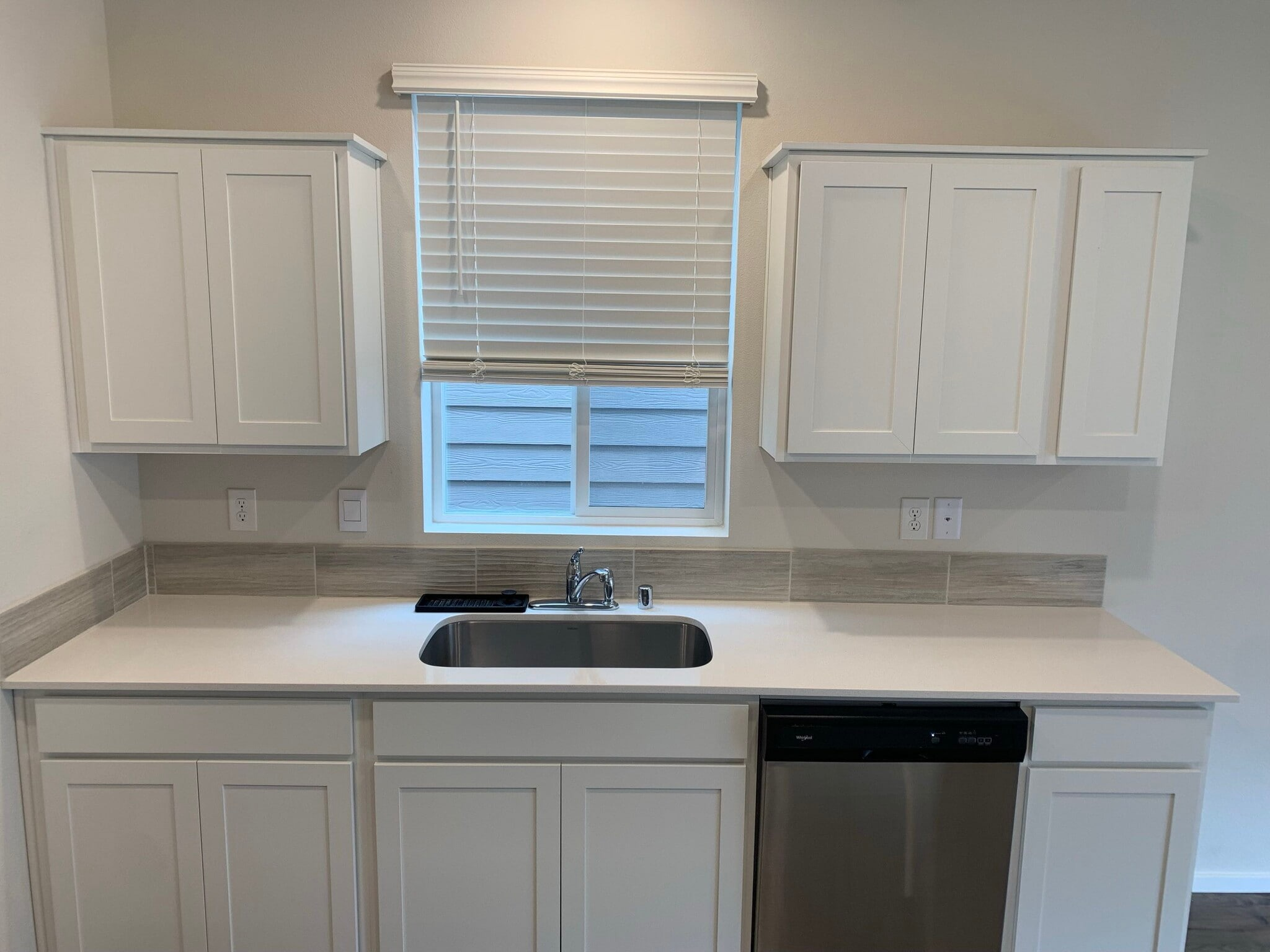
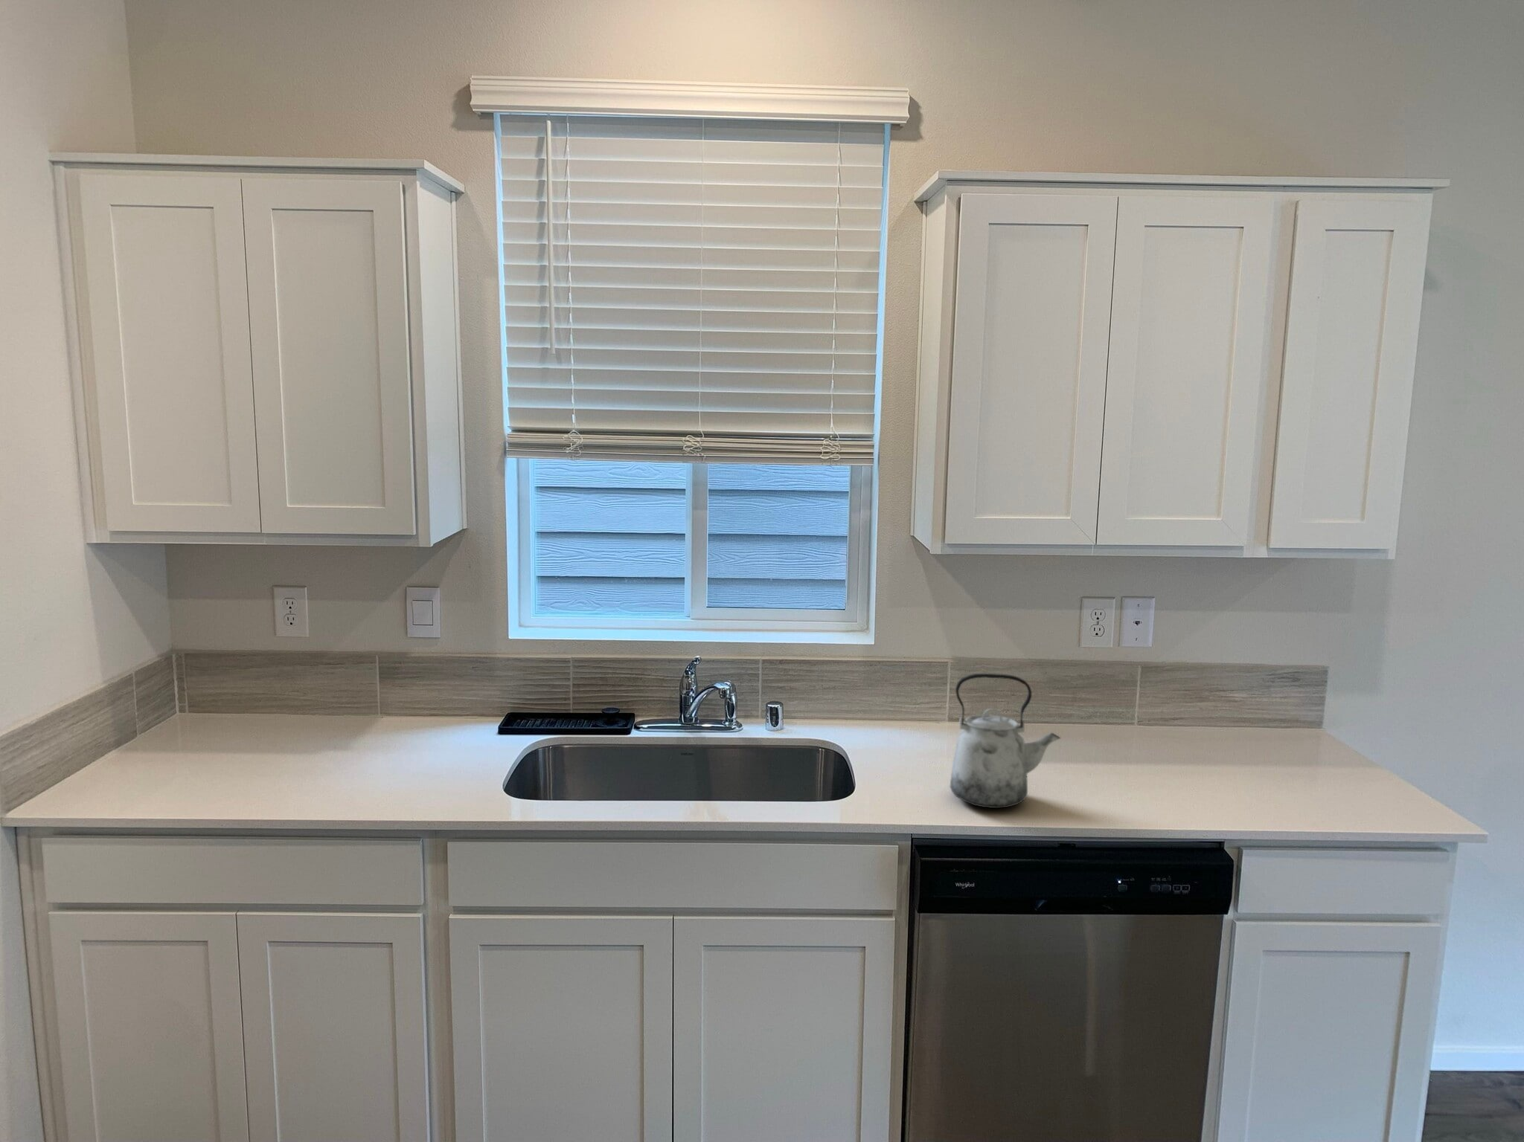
+ kettle (1006, 738)
